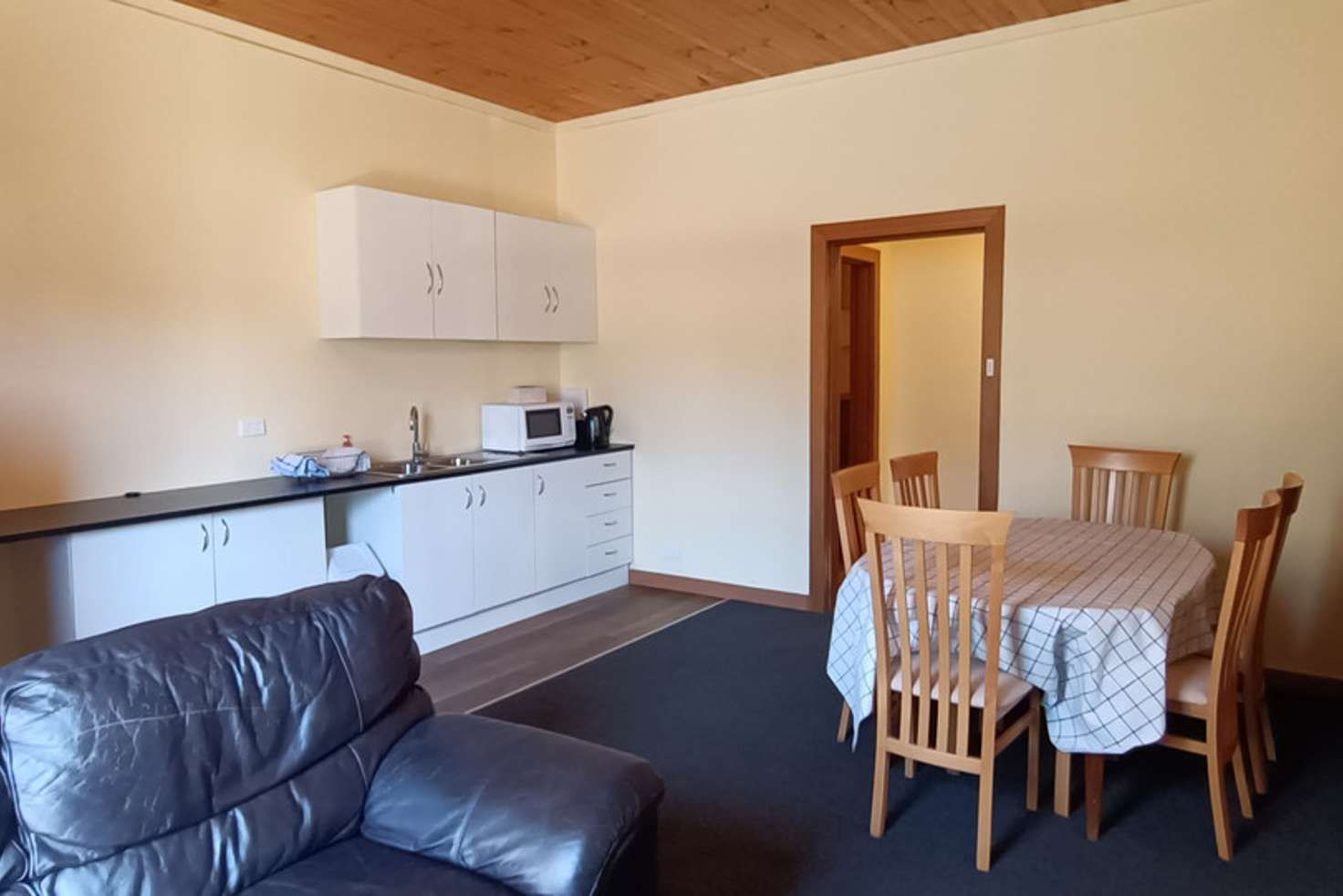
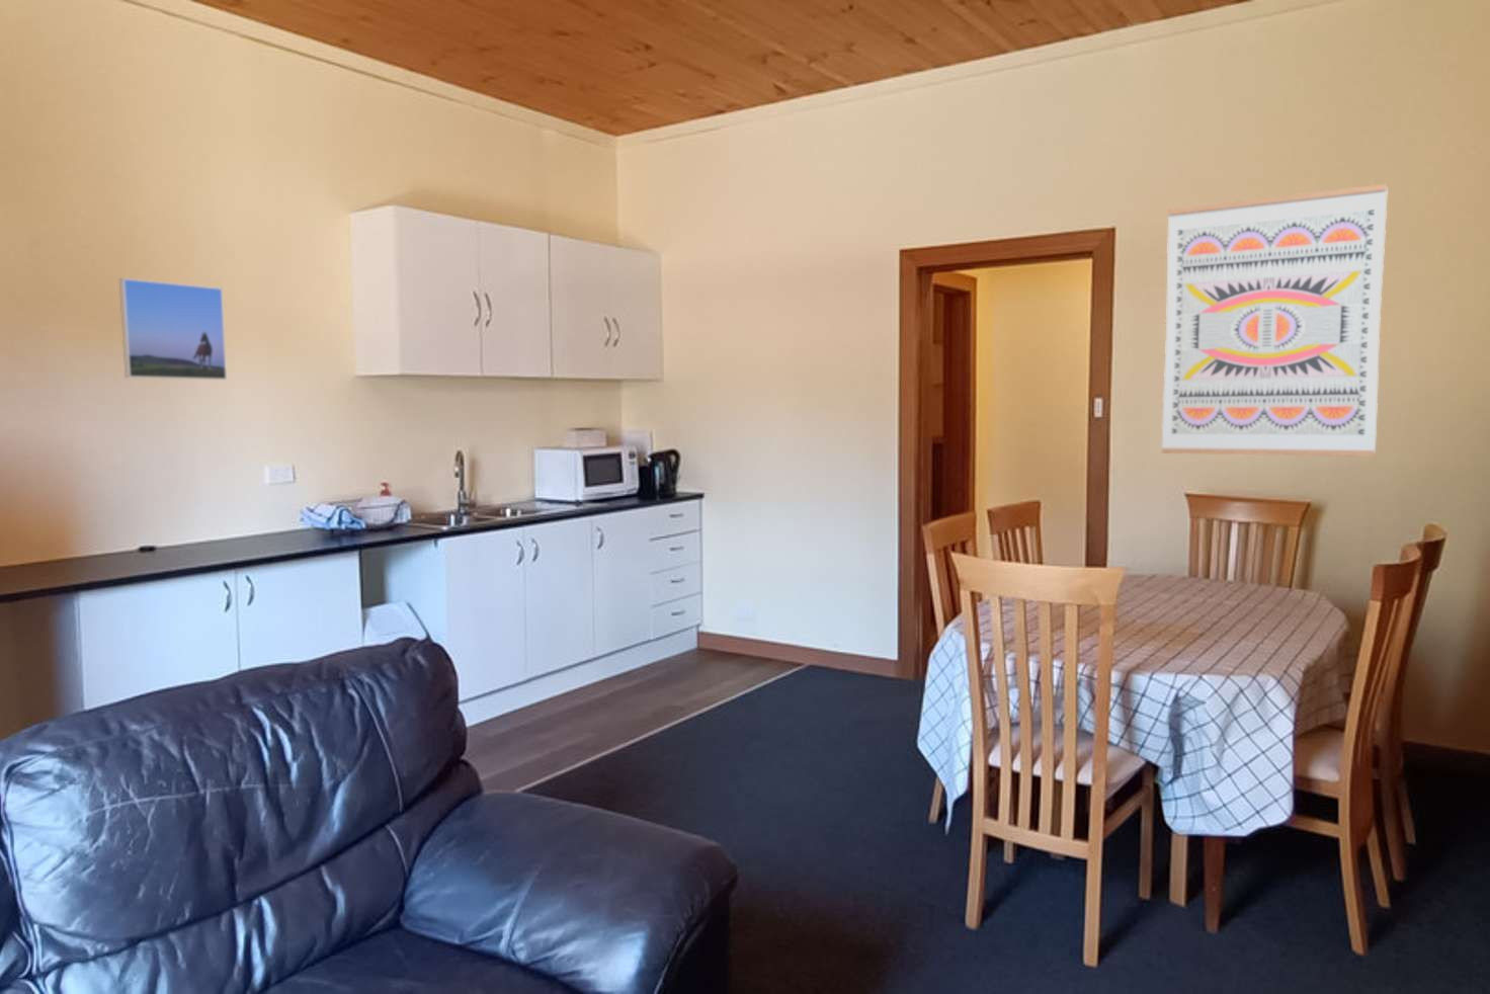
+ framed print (175, 331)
+ wall art (1266, 327)
